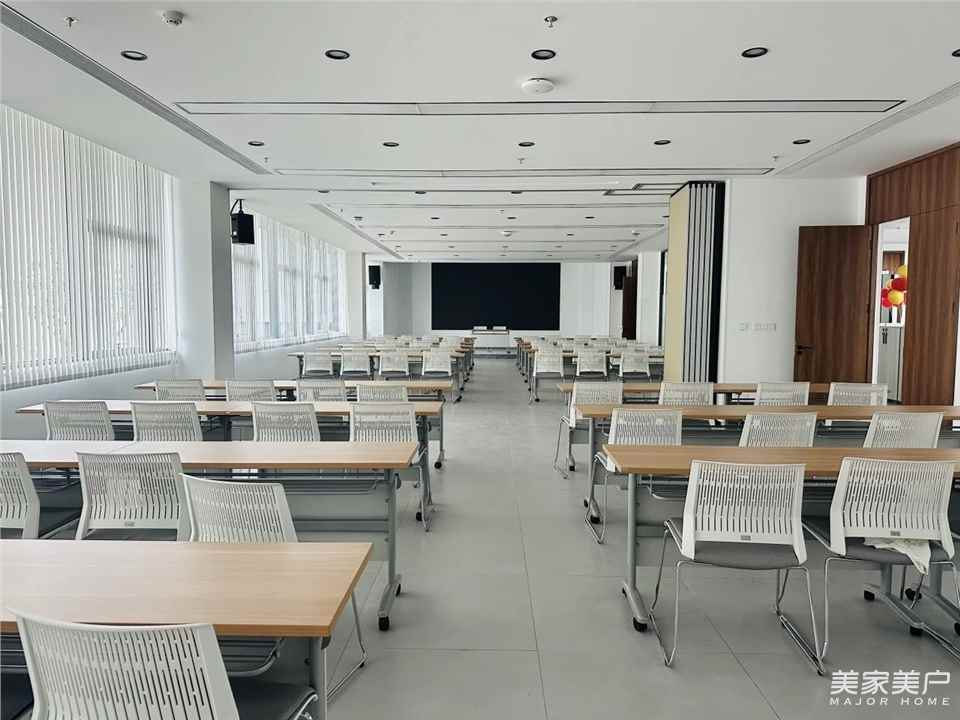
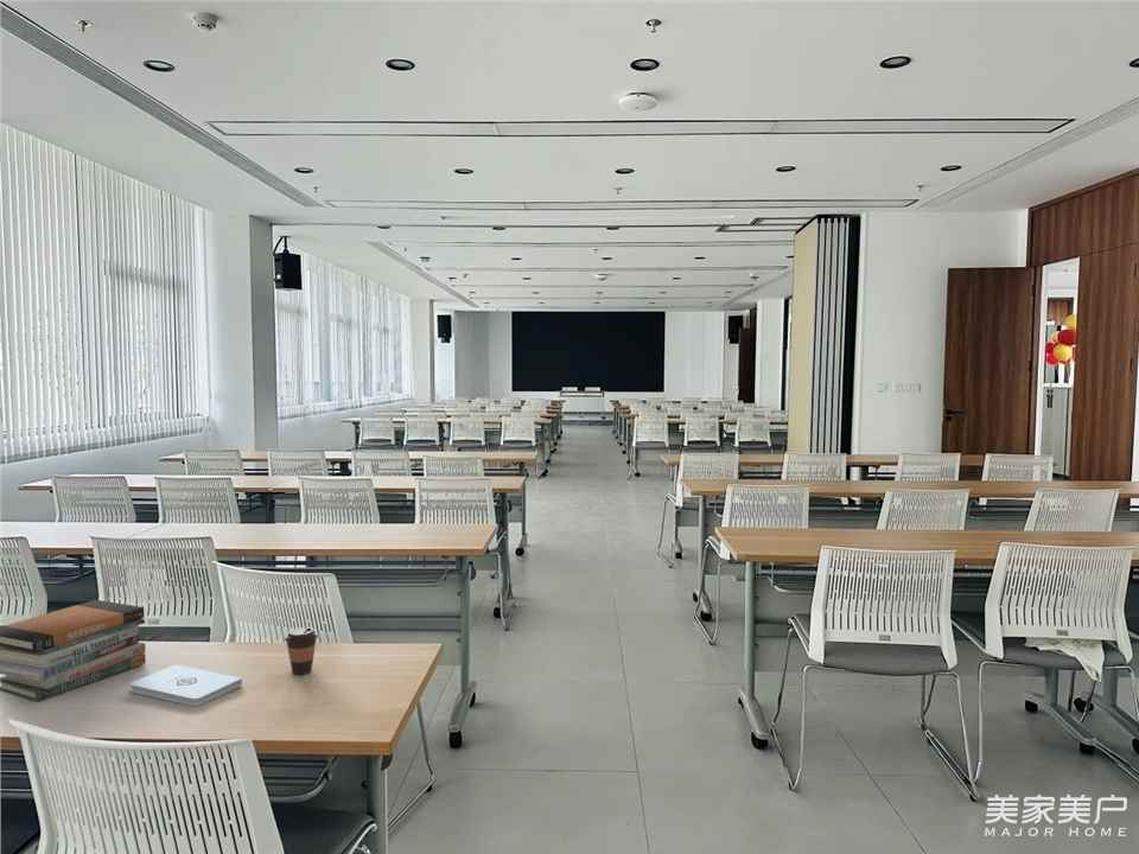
+ coffee cup (301, 650)
+ book stack (69, 648)
+ notepad (185, 684)
